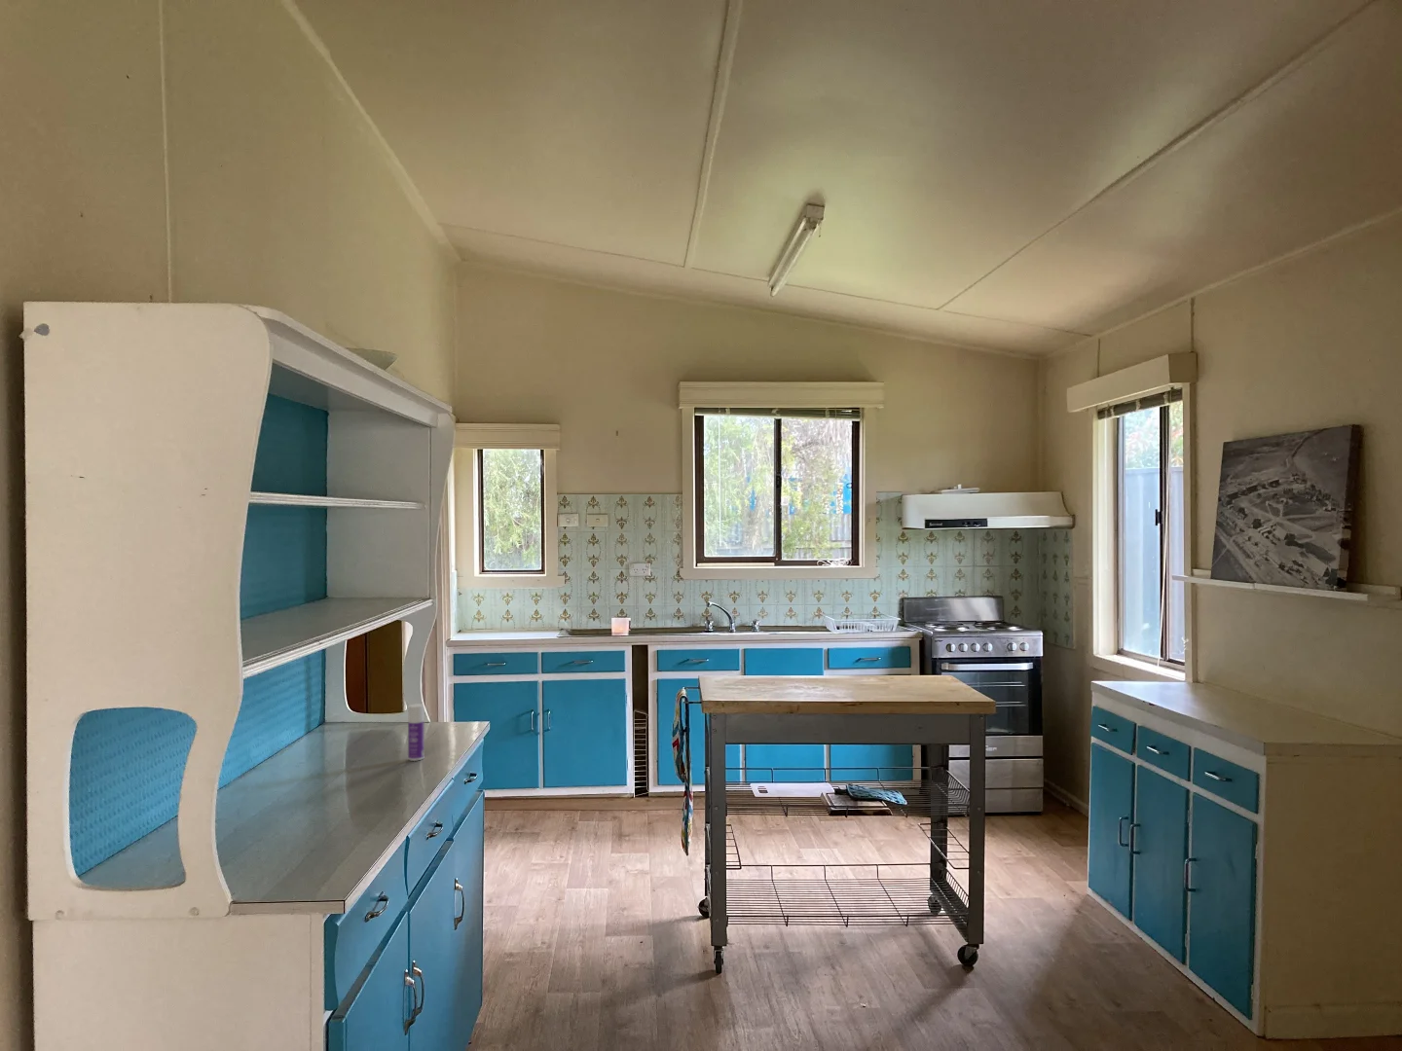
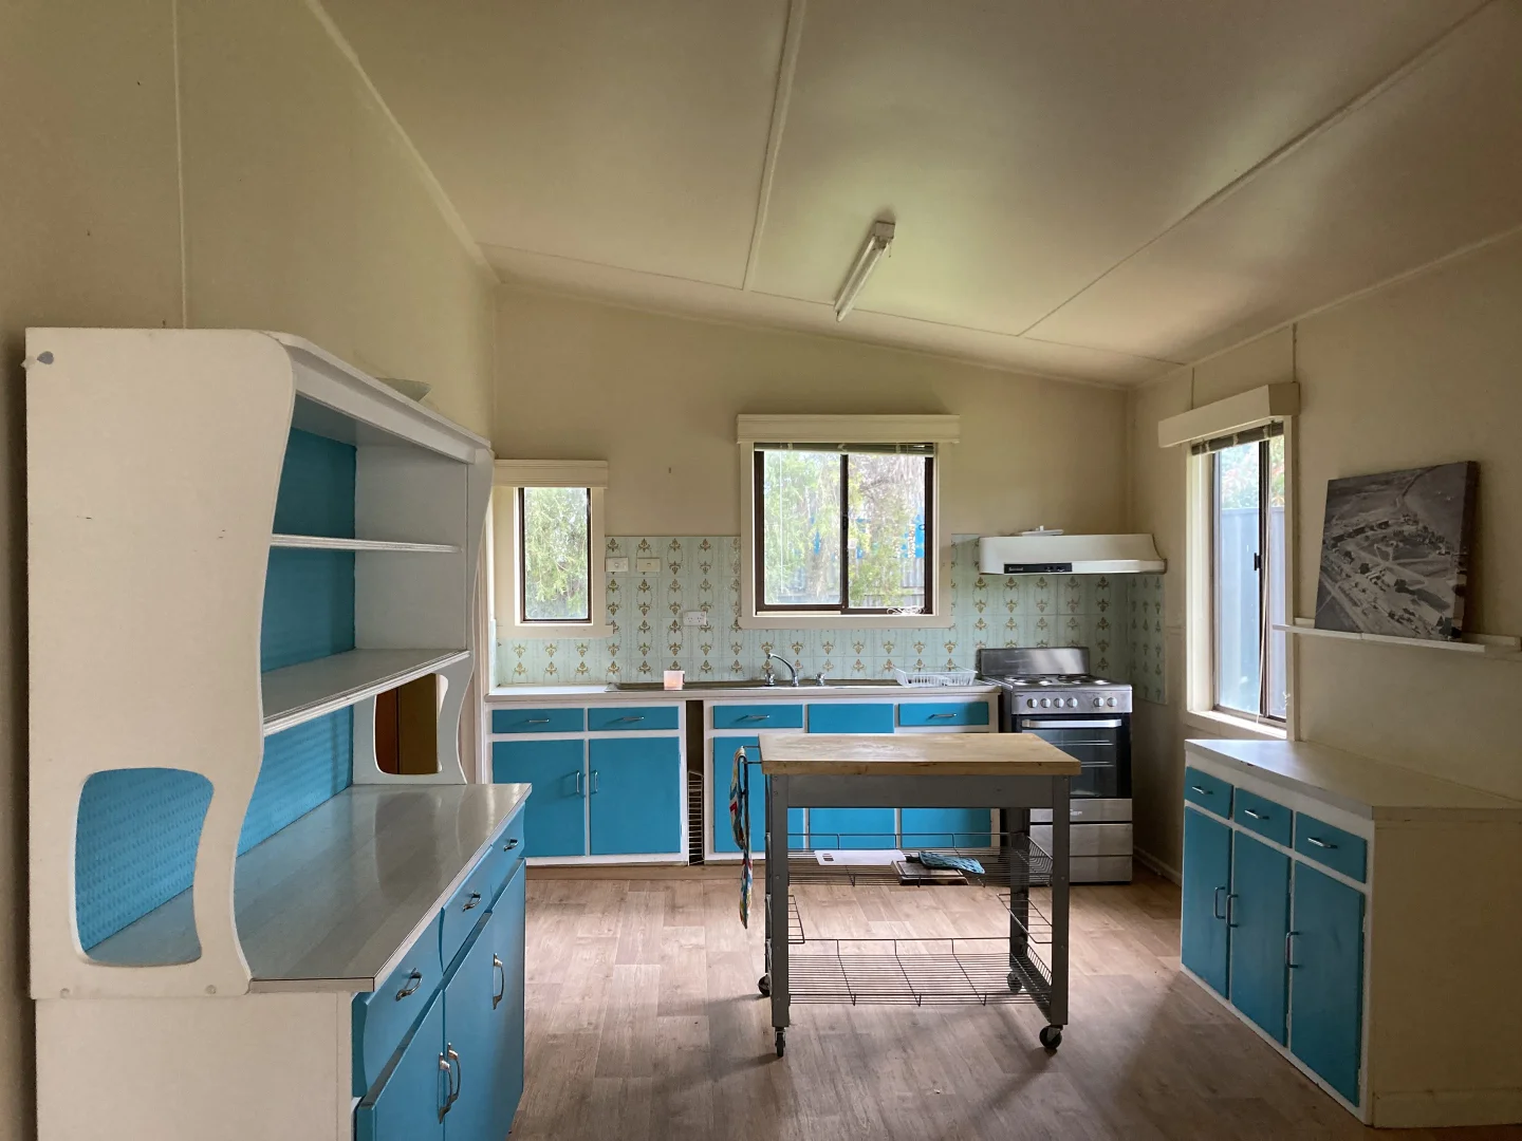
- bottle (416, 732)
